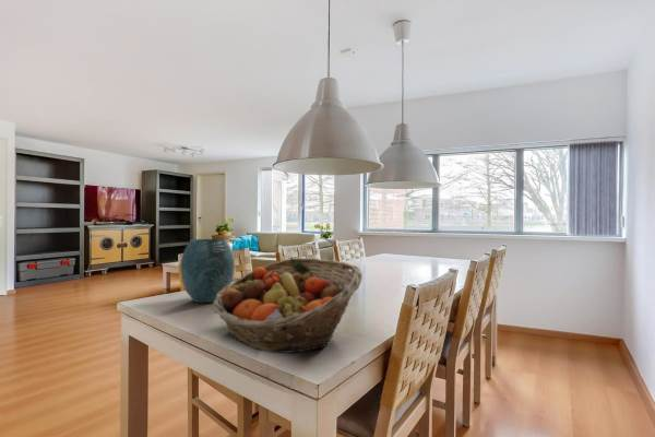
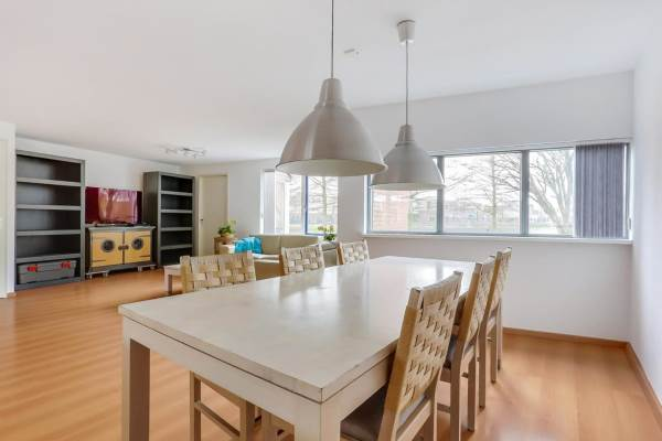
- vase (207, 270)
- fruit basket (286, 297)
